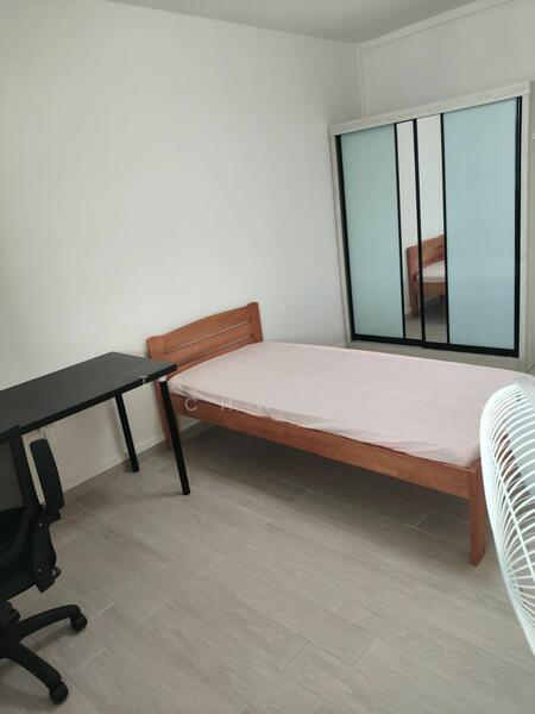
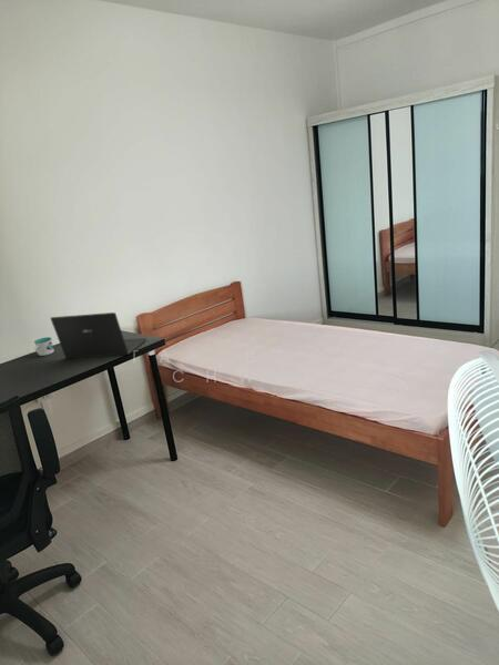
+ mug (42, 347)
+ laptop (101, 328)
